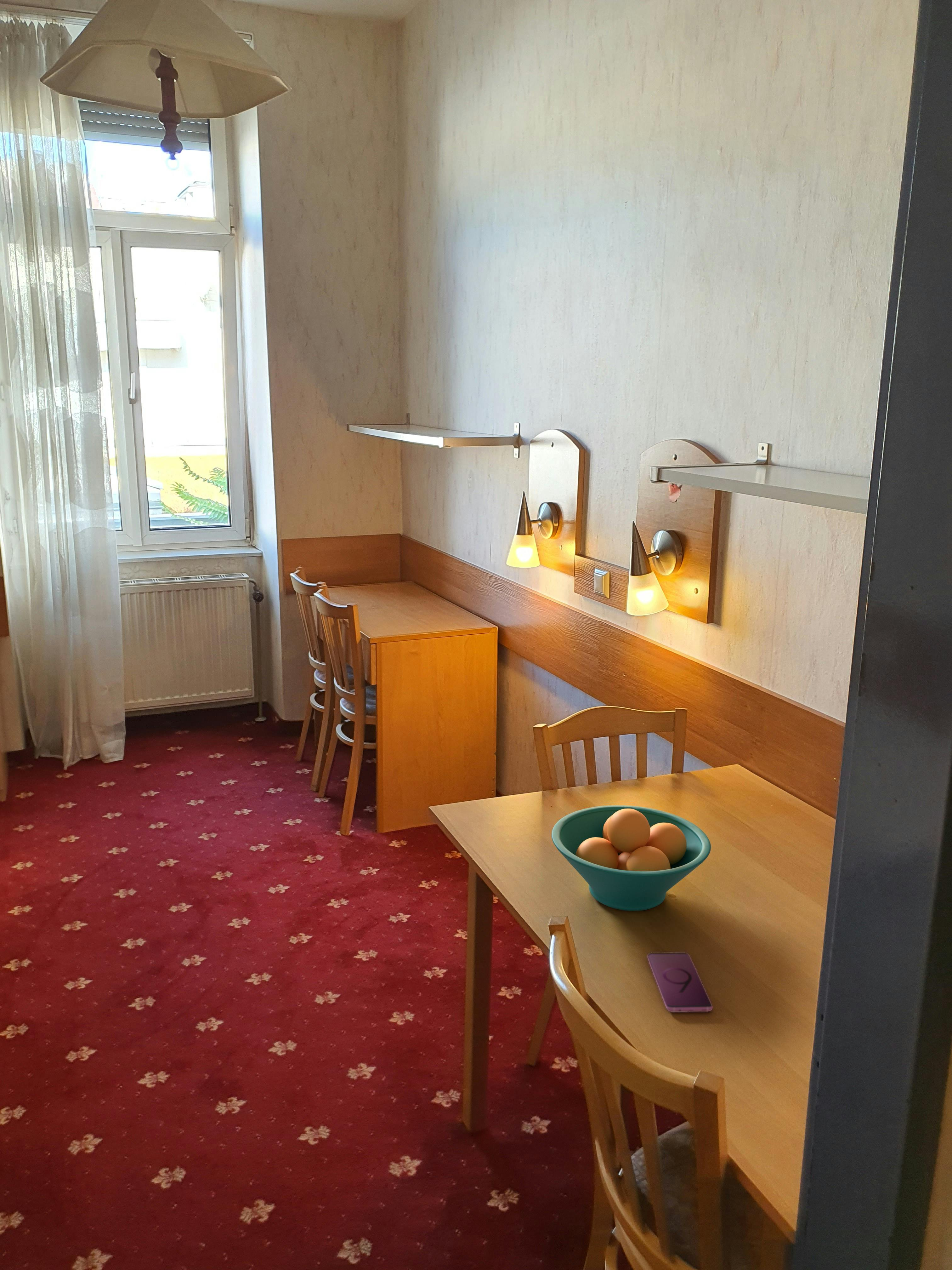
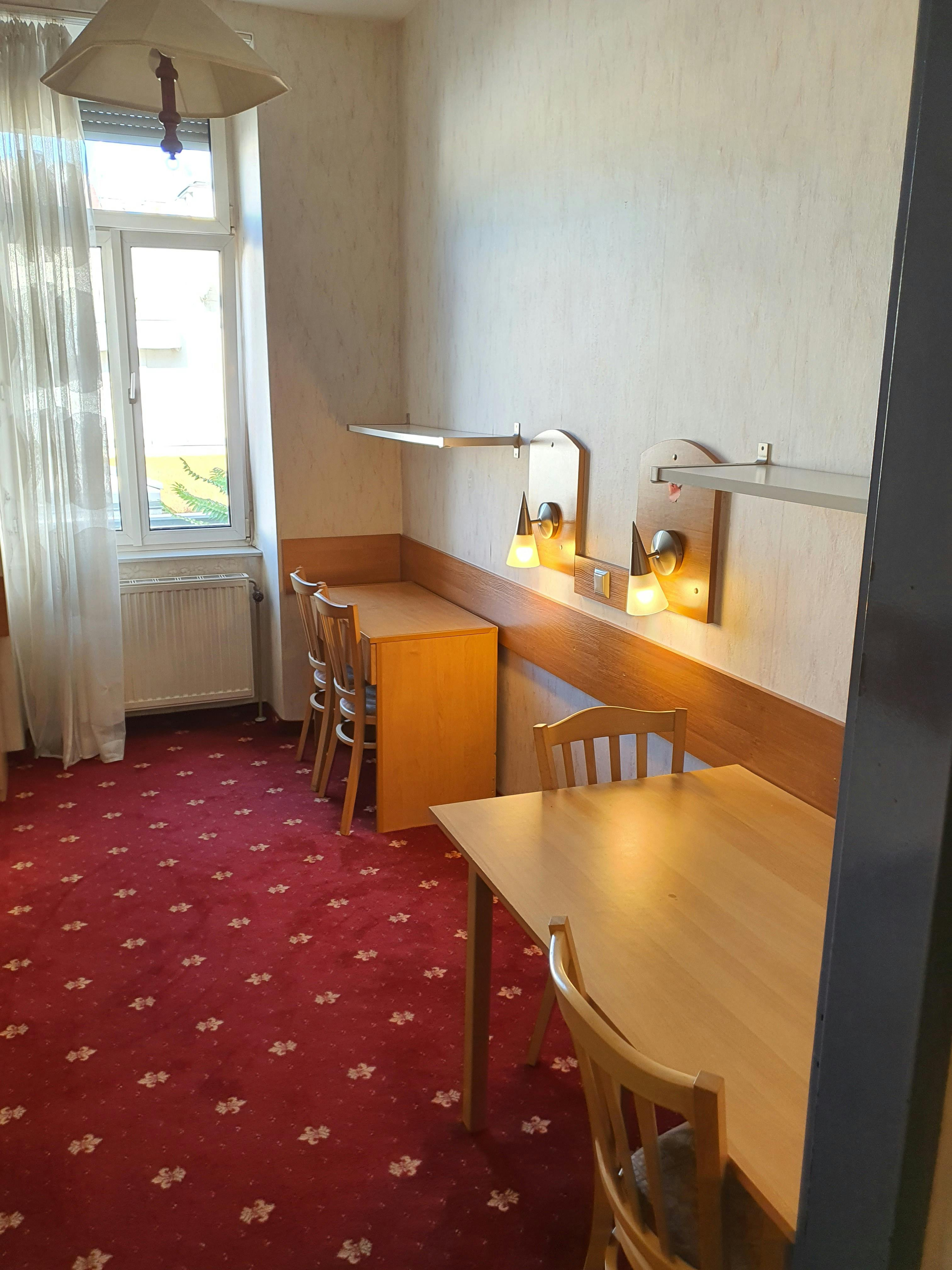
- smartphone (678, 981)
- fruit bowl (629, 853)
